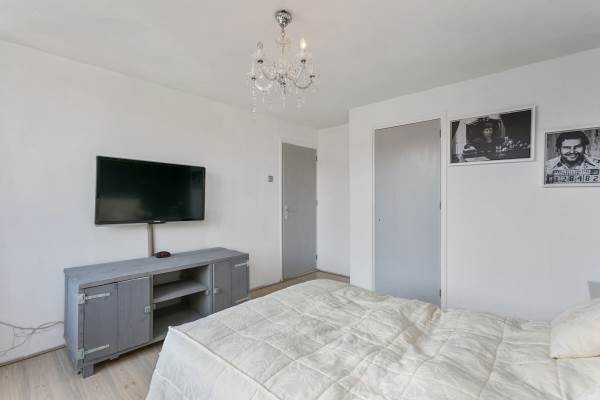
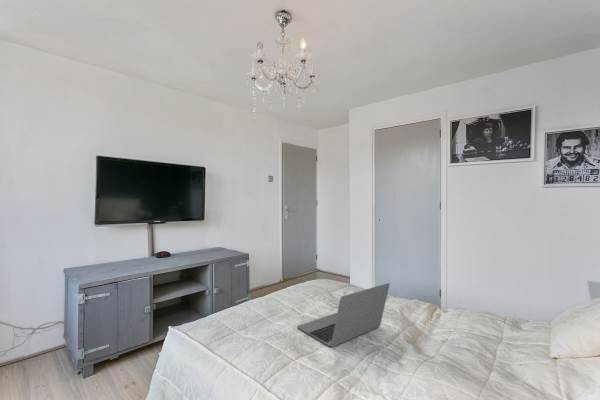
+ laptop (342, 305)
